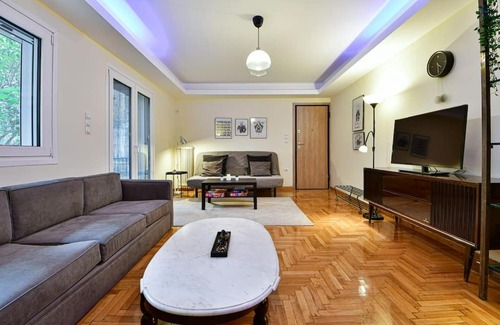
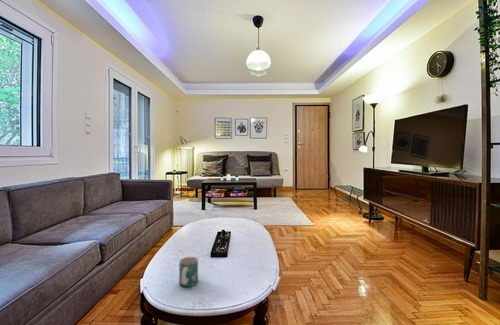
+ mug (187, 273)
